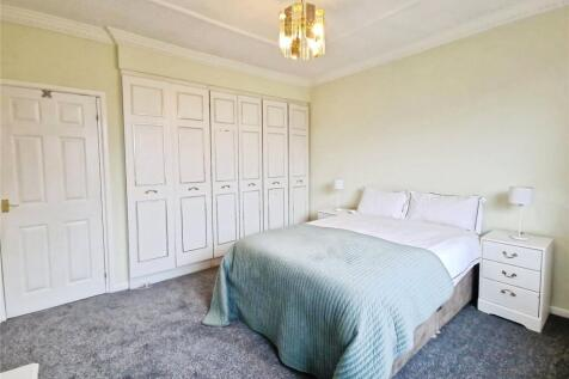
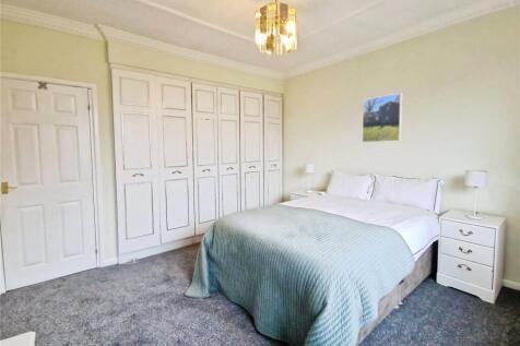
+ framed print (380, 119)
